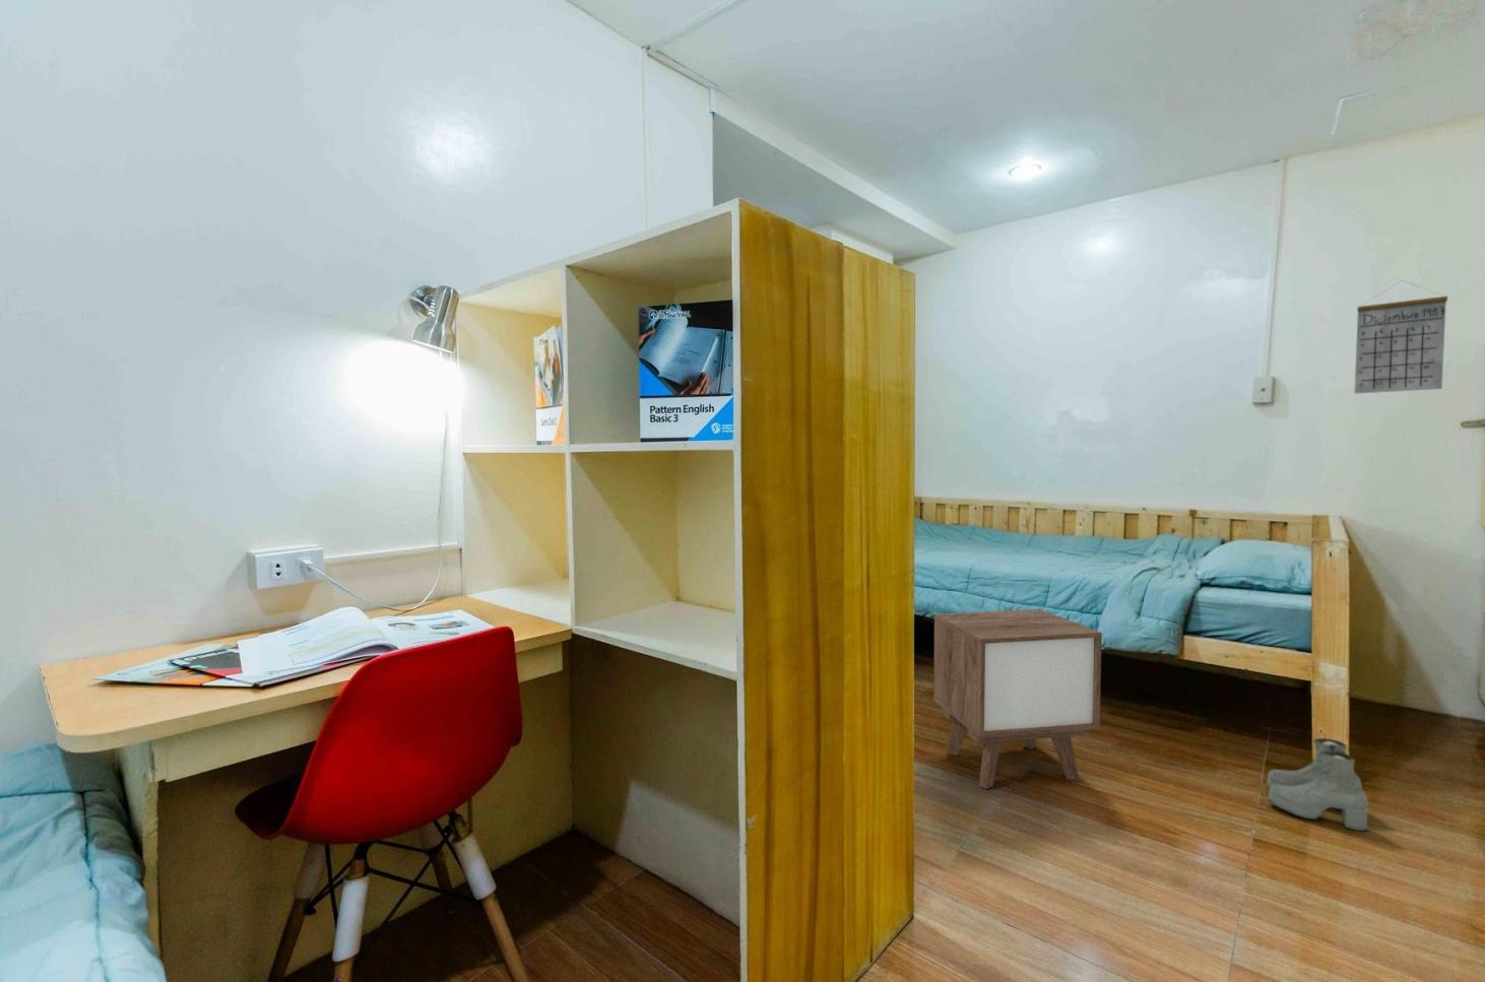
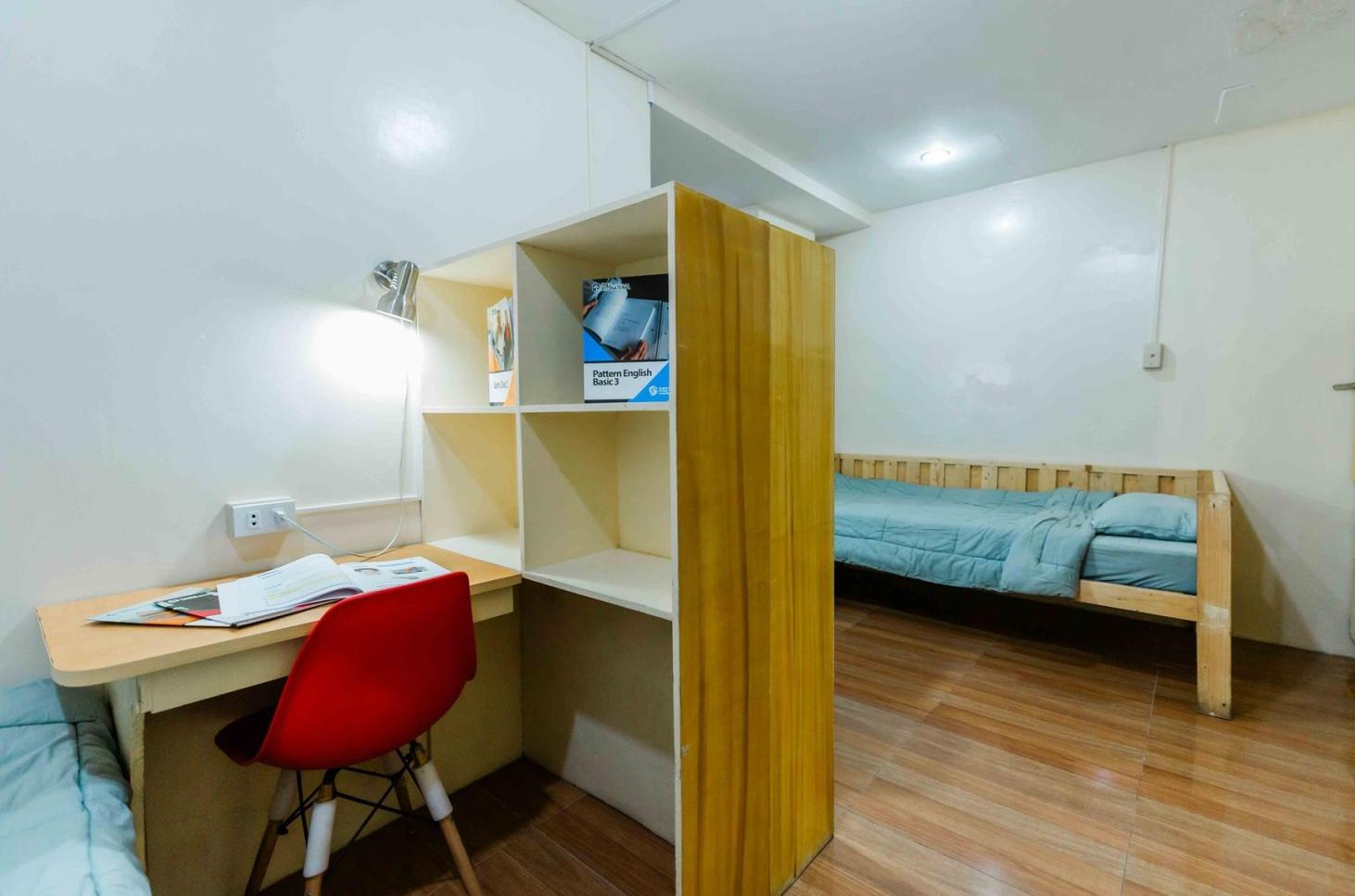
- boots (1314, 775)
- nightstand (1009, 694)
- calendar (1398, 335)
